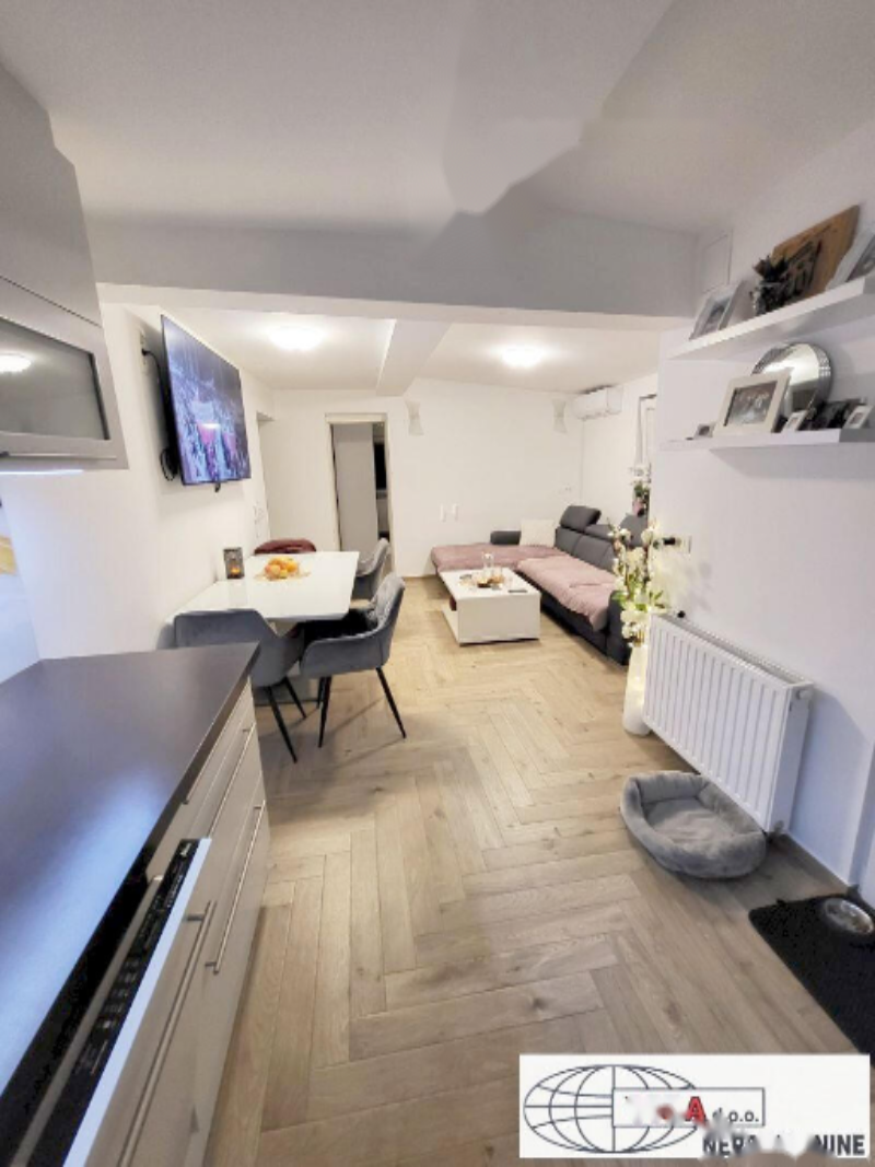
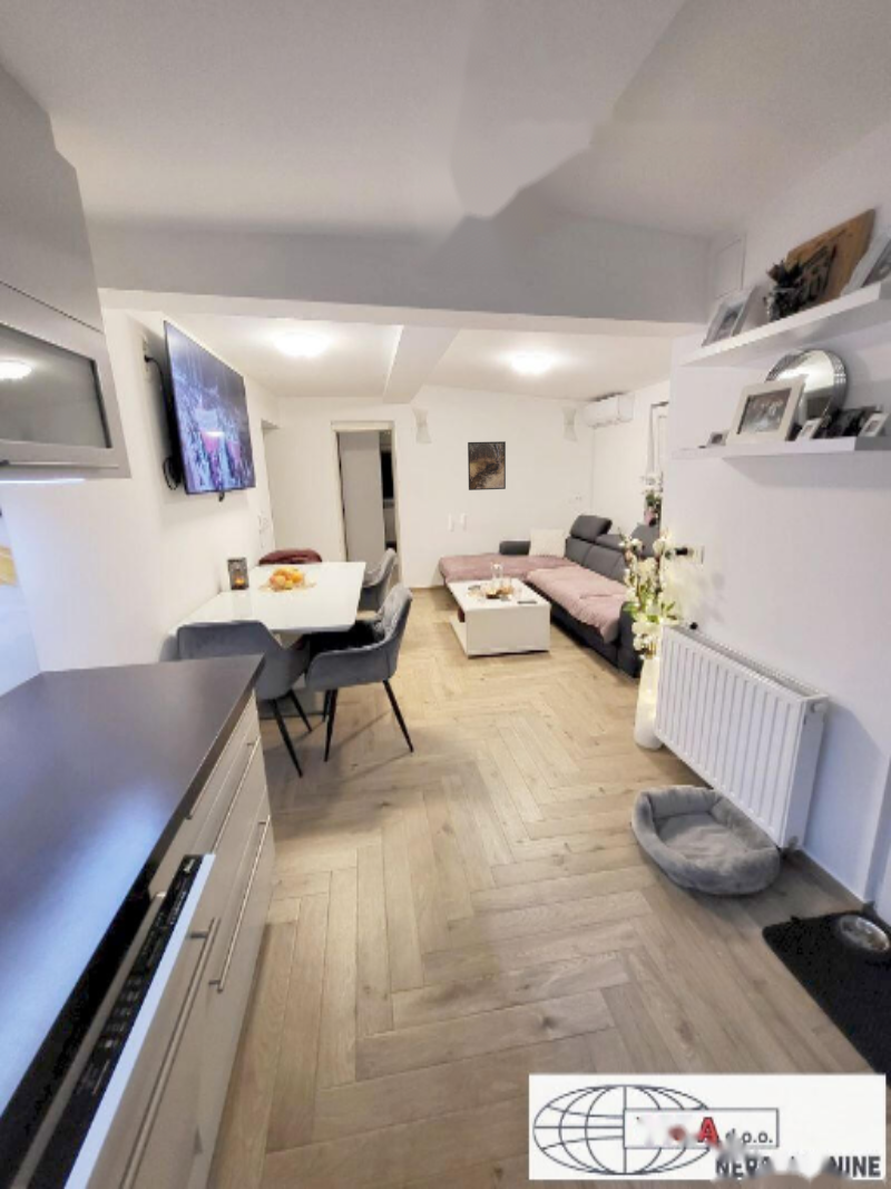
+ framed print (487, 466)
